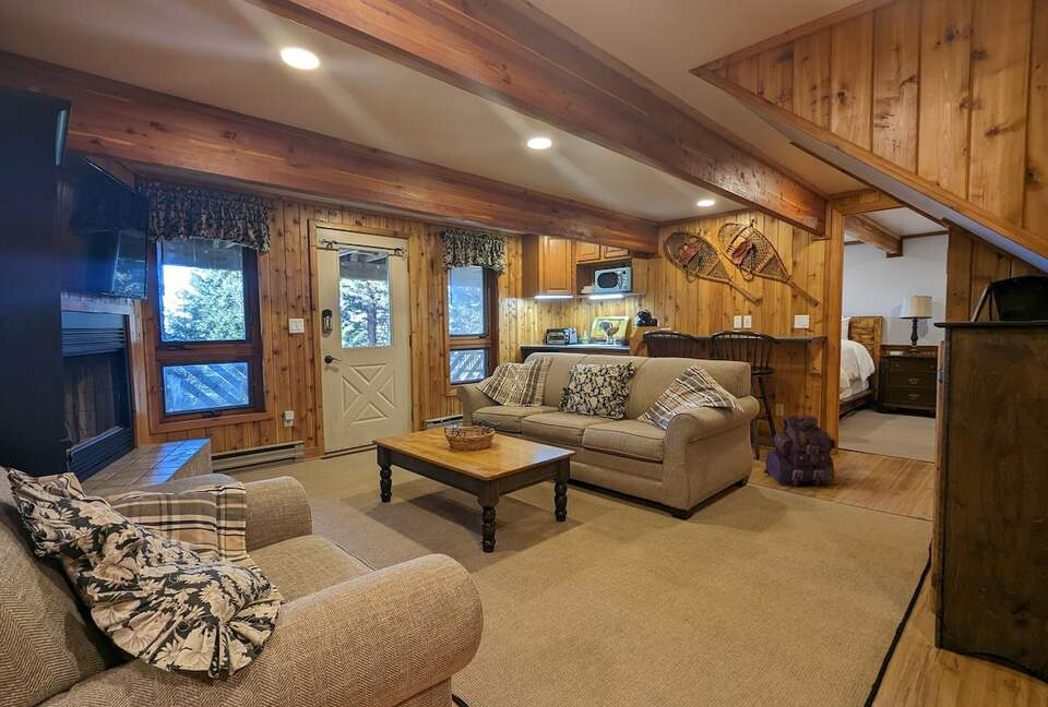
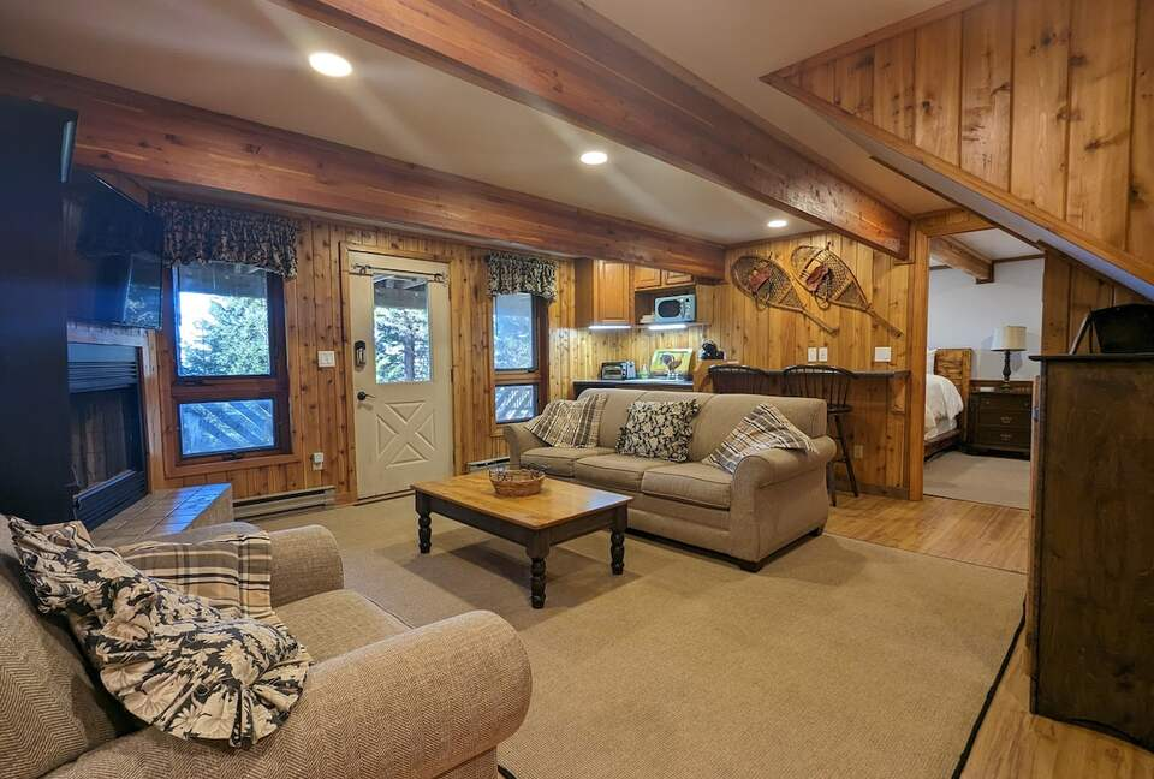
- backpack (799, 448)
